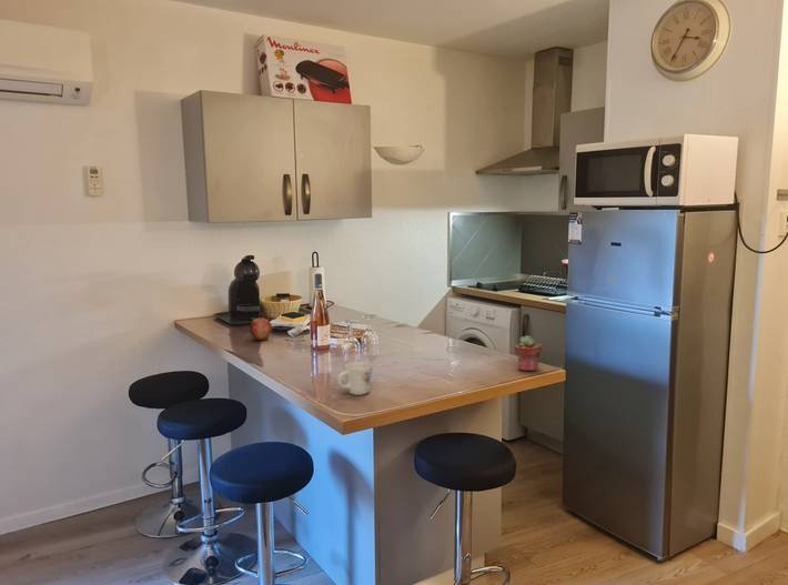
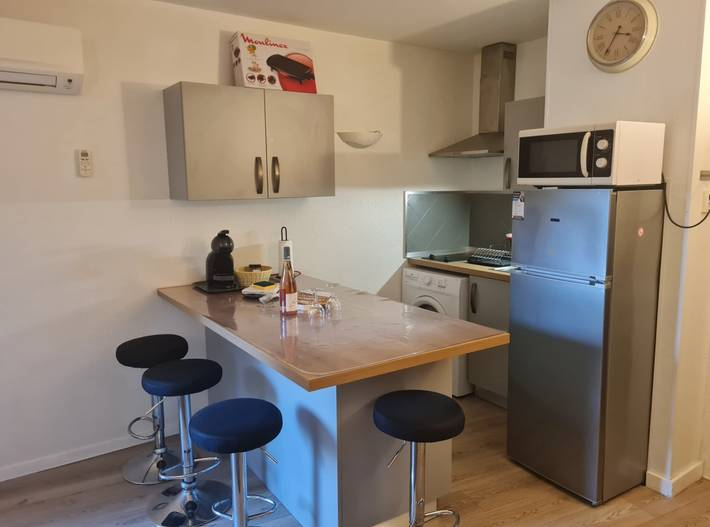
- mug (354, 380)
- apple (261, 327)
- potted succulent (527, 352)
